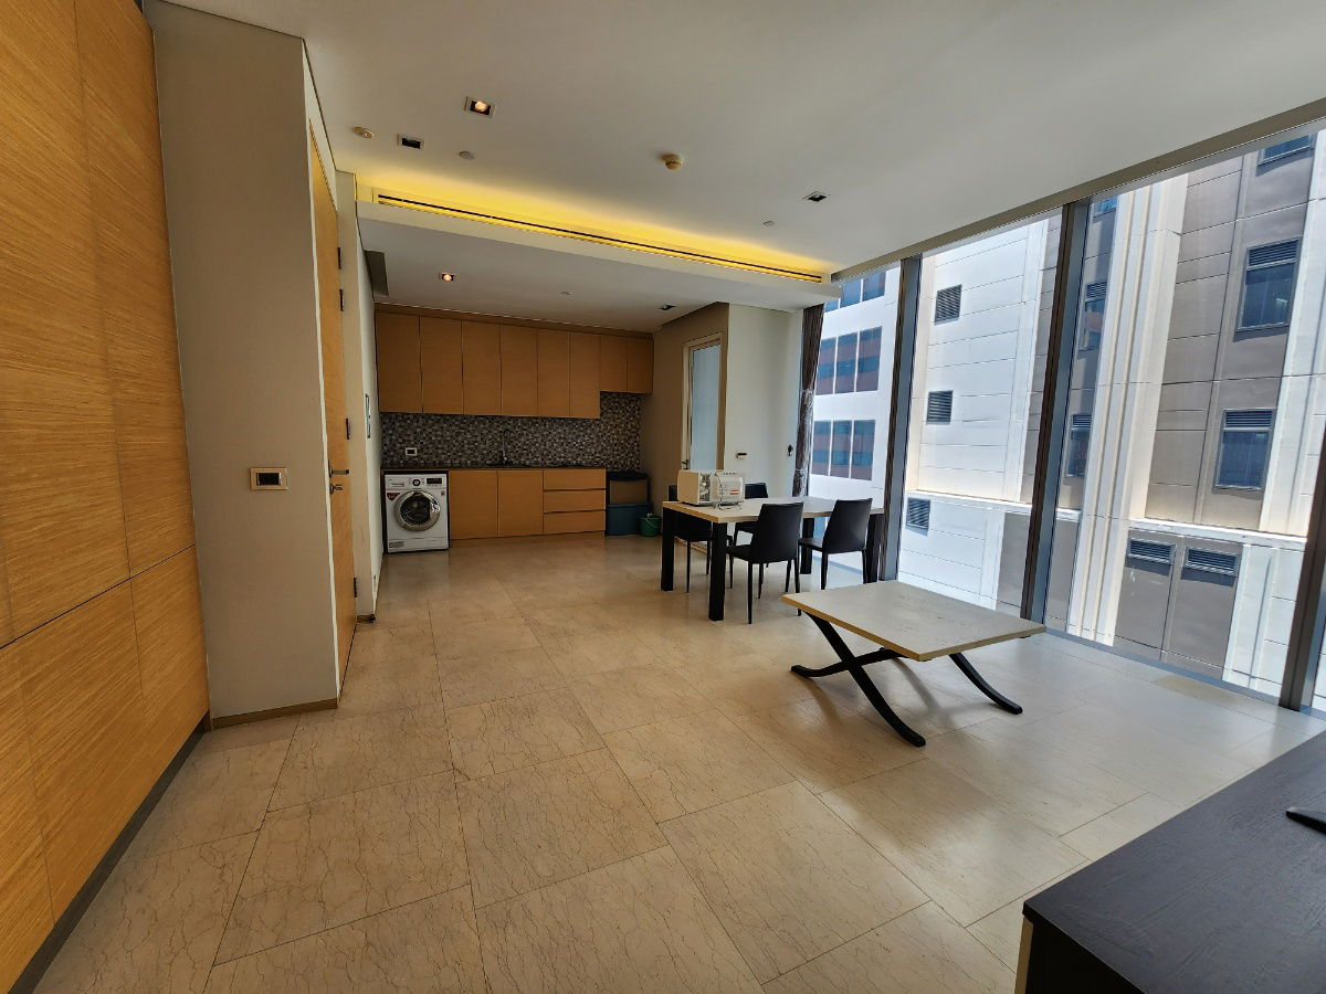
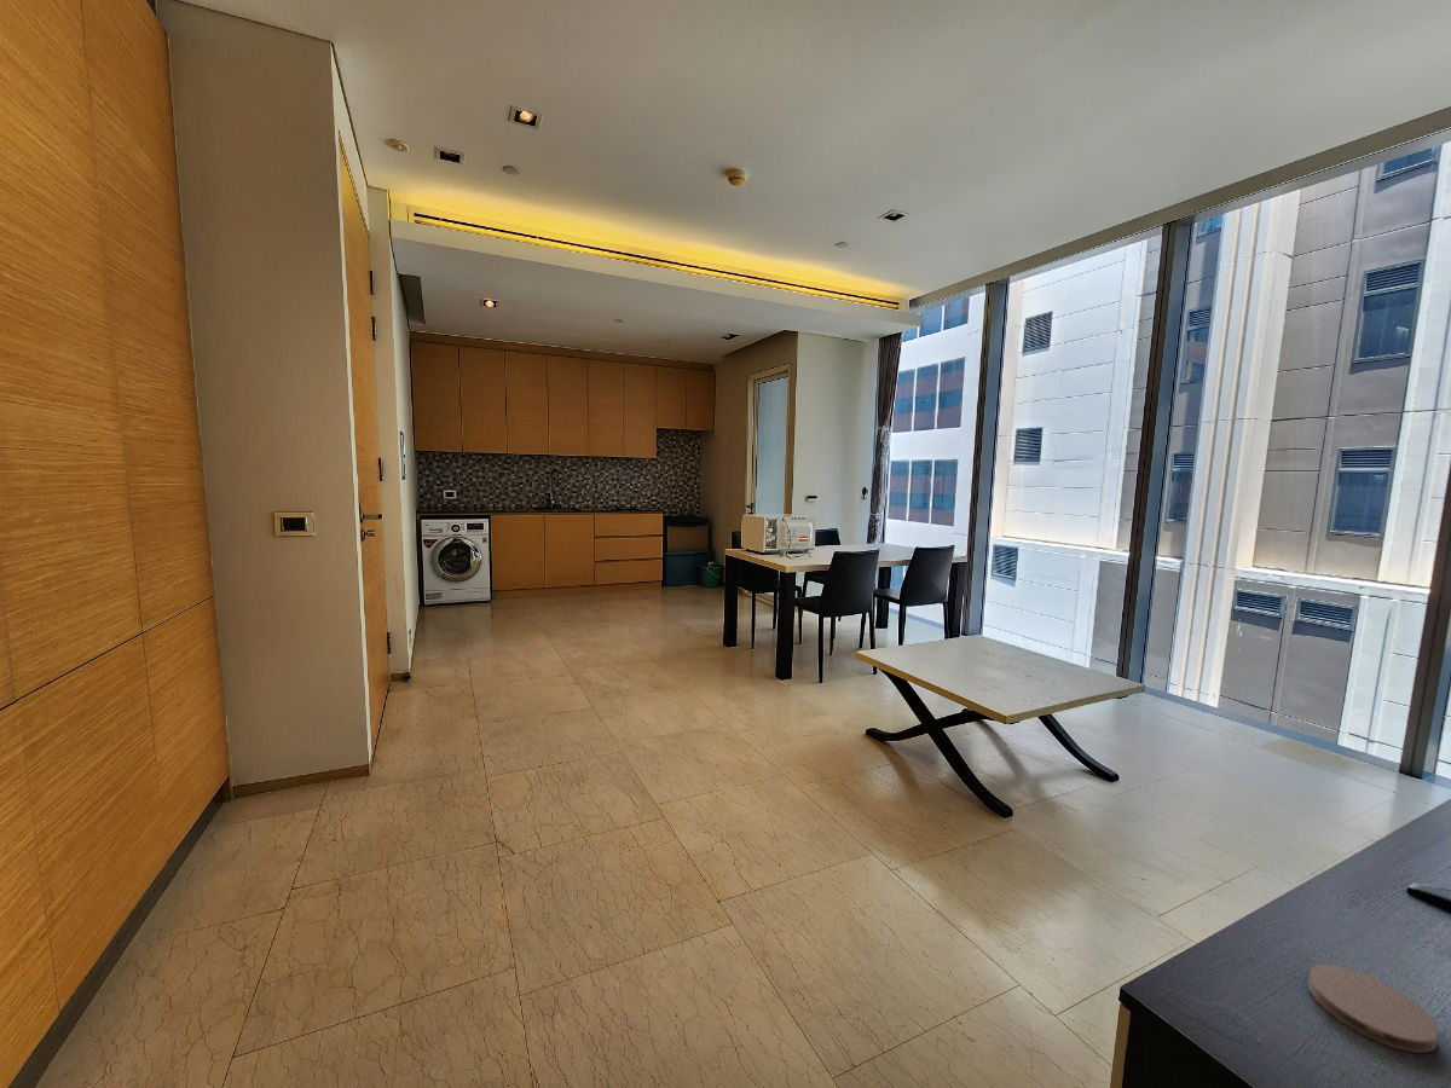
+ coaster (1369, 1005)
